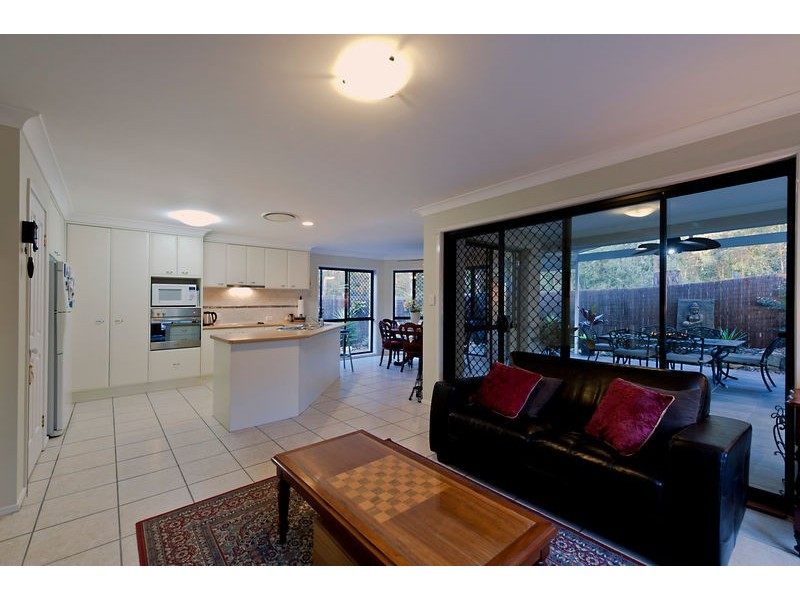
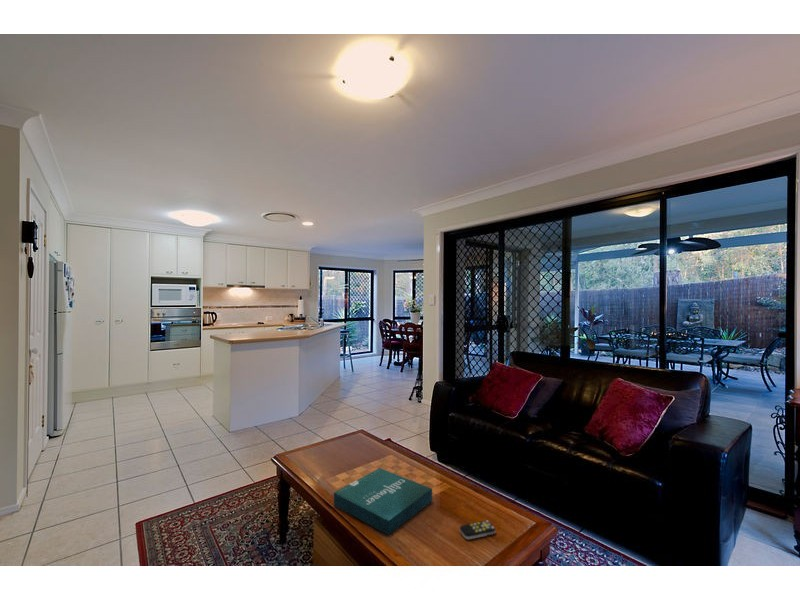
+ remote control (477, 529)
+ pizza box (383, 496)
